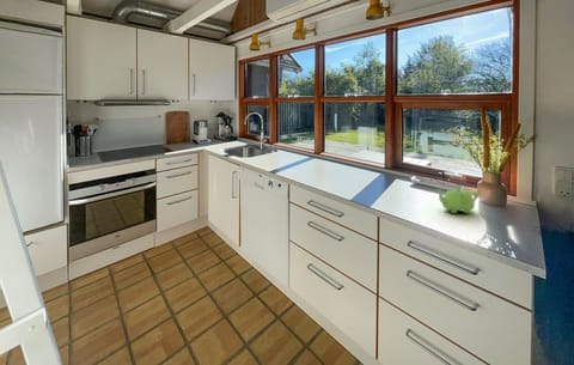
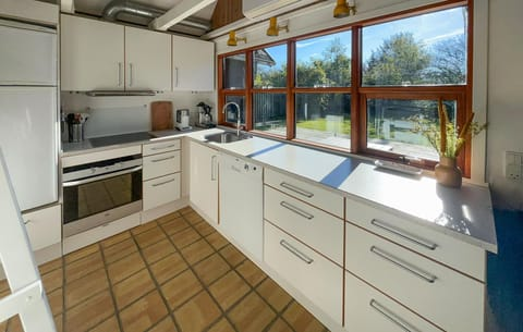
- teapot (456, 199)
